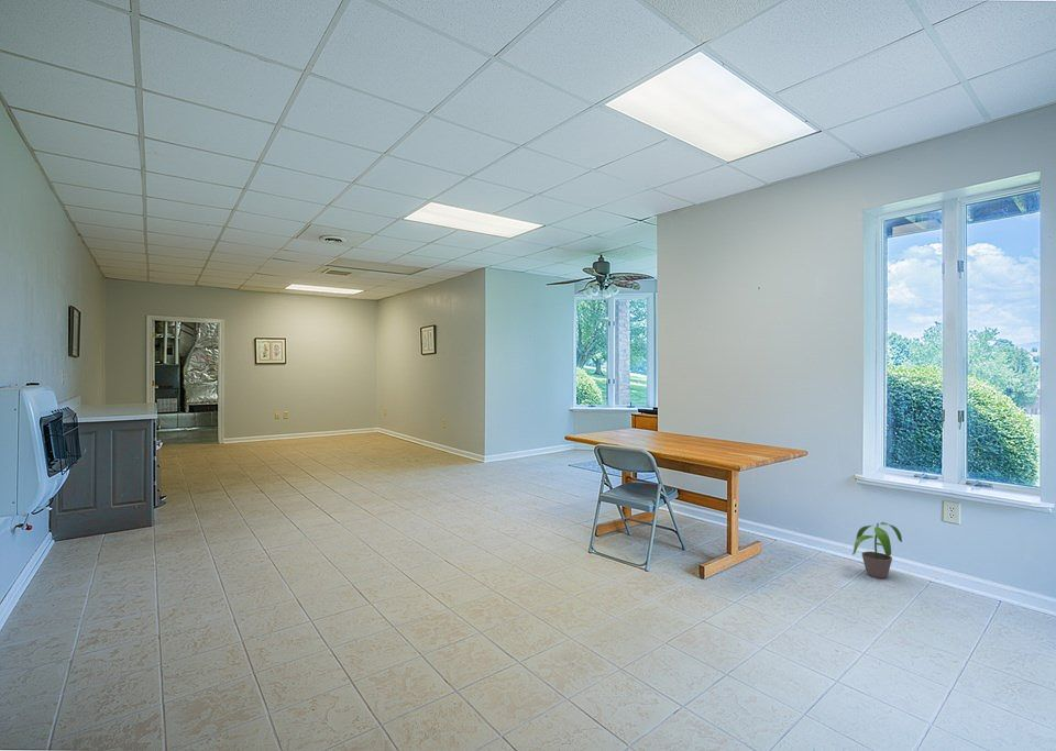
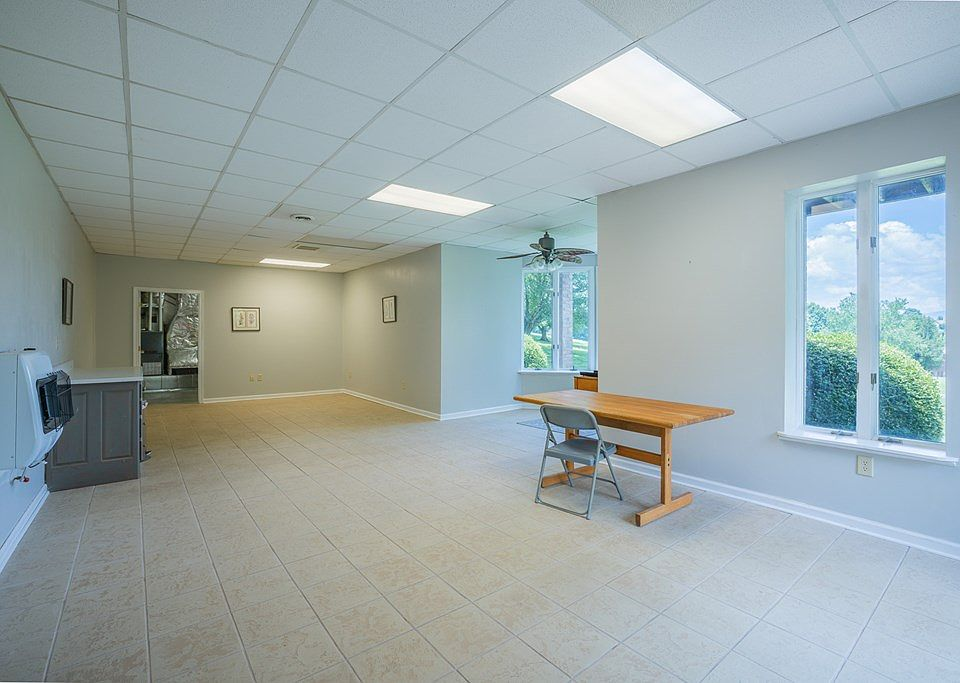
- potted plant (876, 549)
